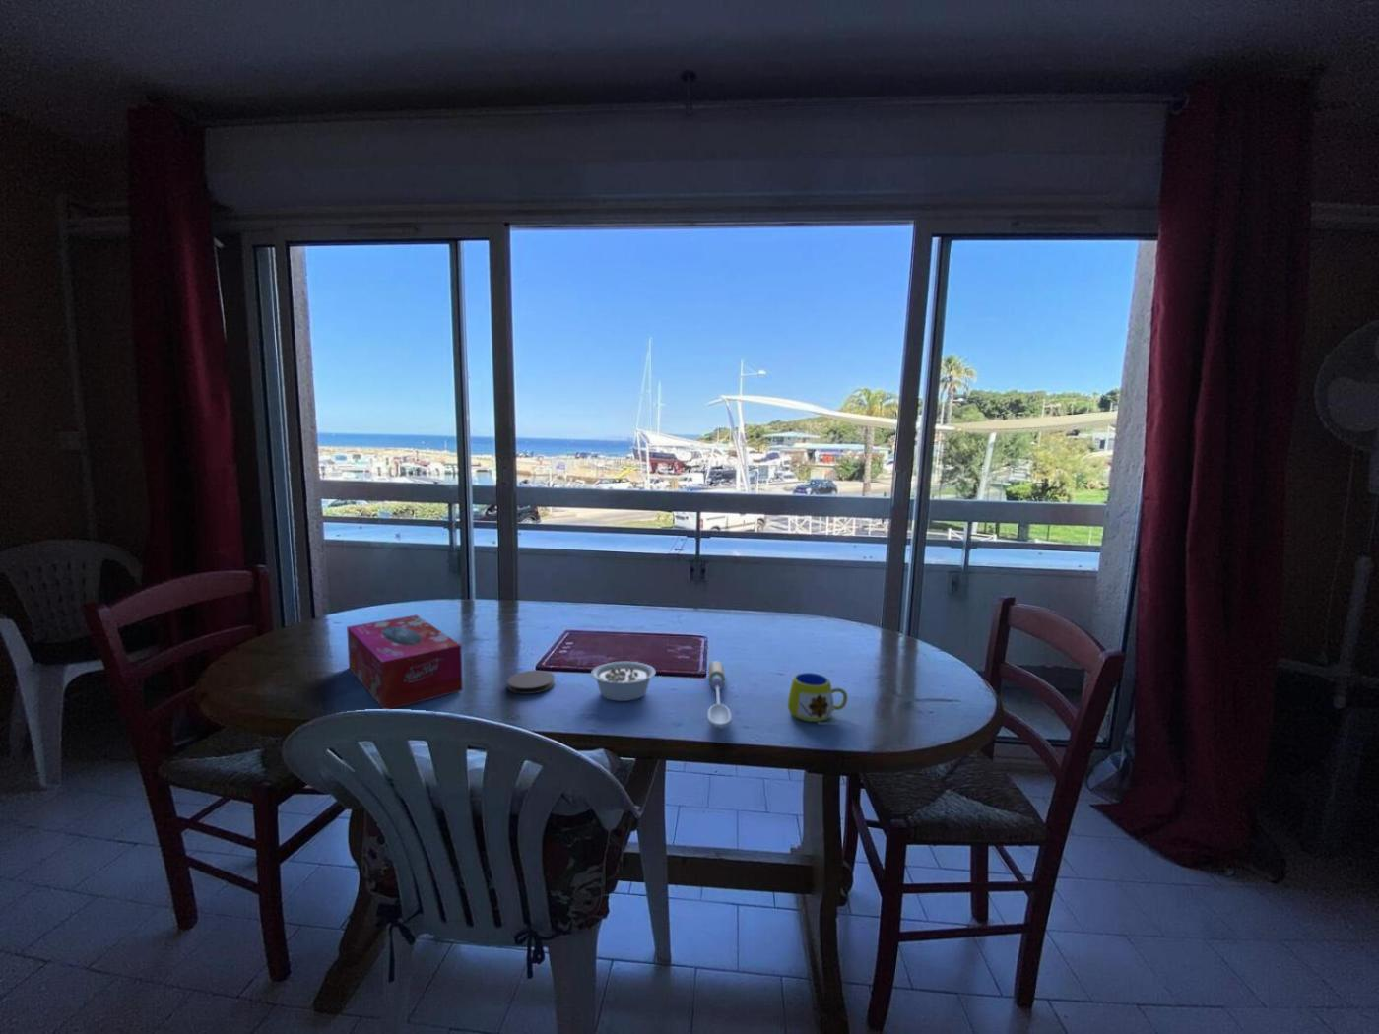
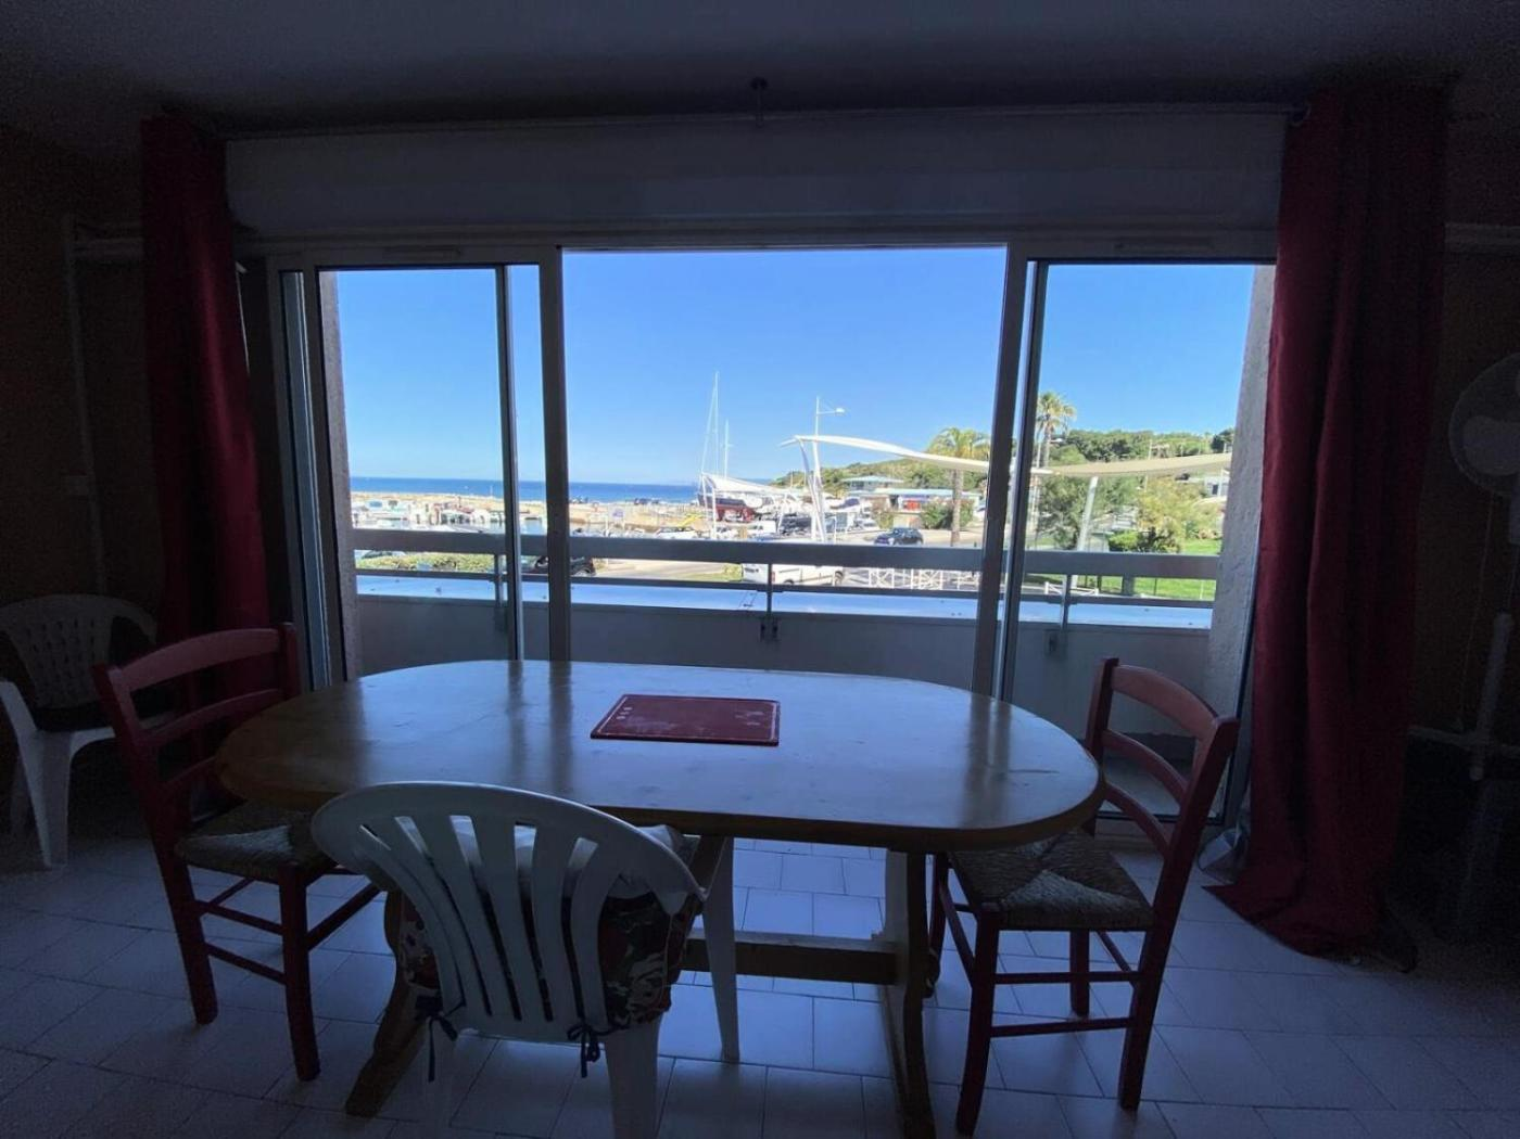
- coaster (531, 681)
- legume (625, 680)
- spoon (717, 691)
- mug (818, 696)
- tissue box (402, 657)
